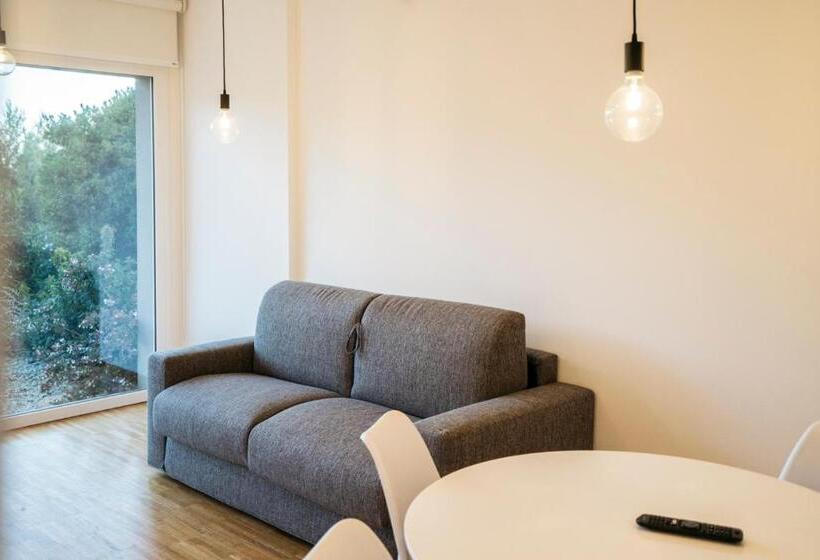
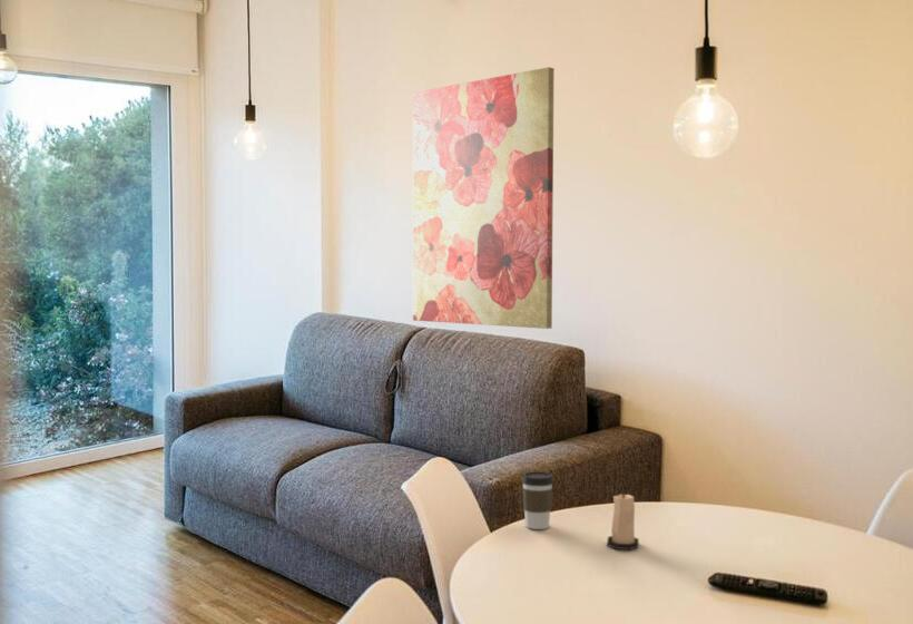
+ wall art (478, 203)
+ candle (622, 517)
+ coffee cup (537, 500)
